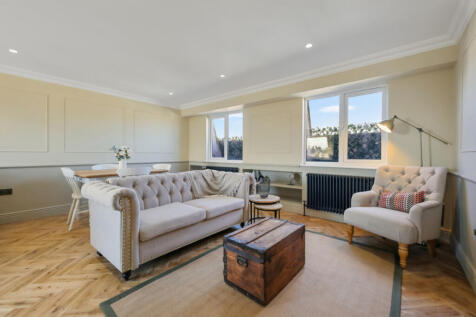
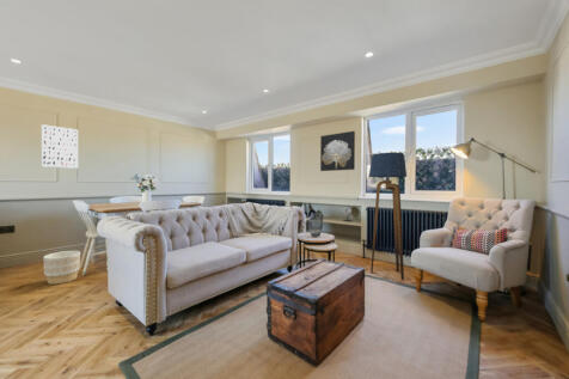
+ planter (62, 267)
+ floor lamp (393, 214)
+ wall art (336, 152)
+ wall art (60, 147)
